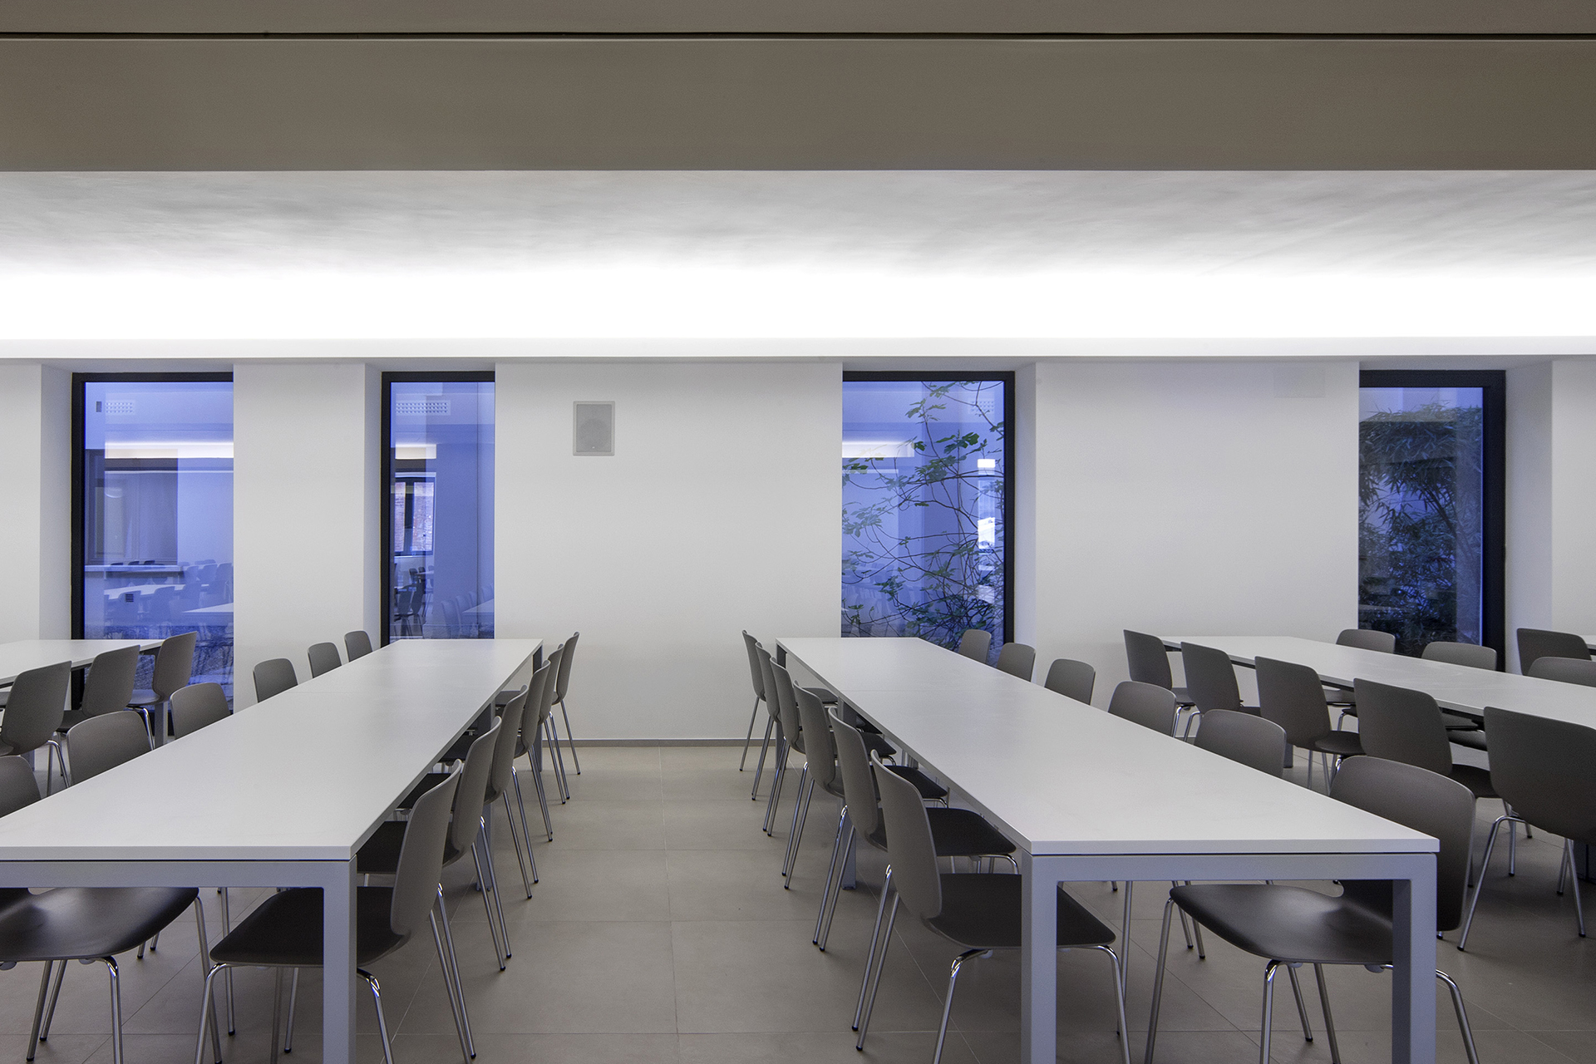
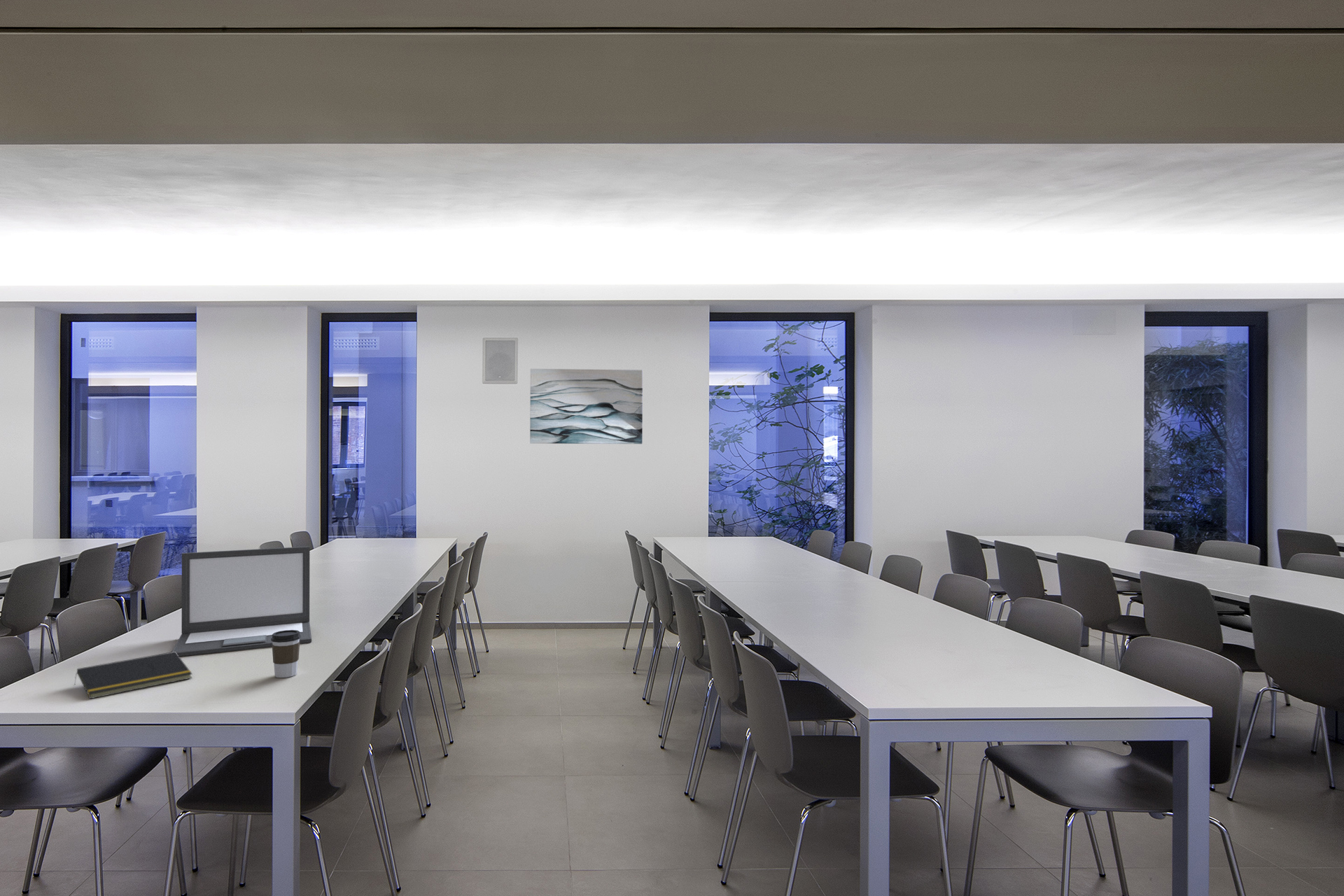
+ coffee cup (286, 654)
+ notepad (135, 673)
+ wall art (587, 406)
+ laptop (246, 597)
